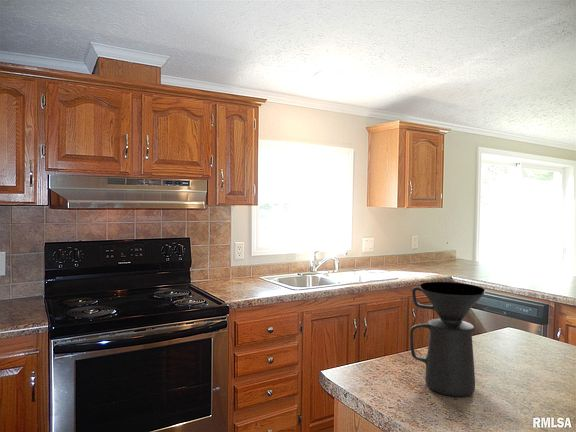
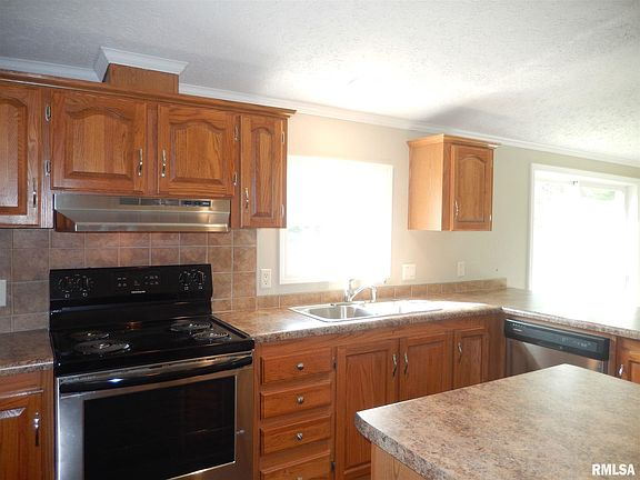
- coffee maker (450, 337)
